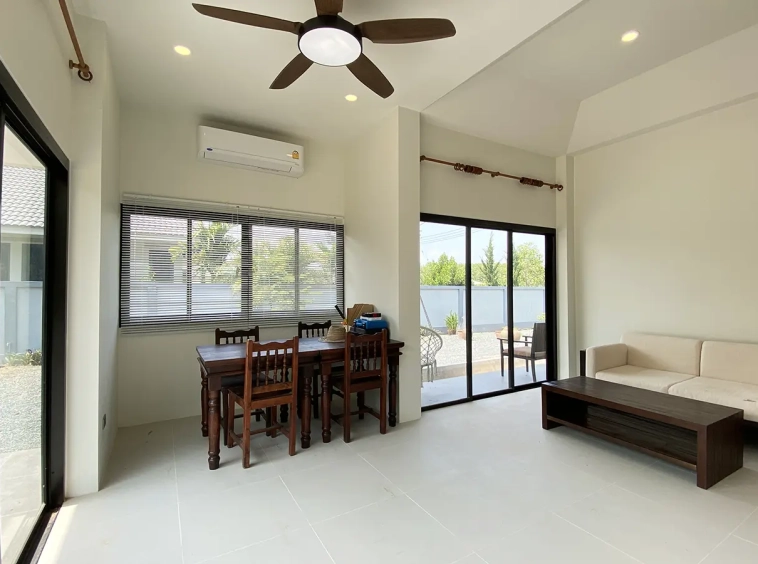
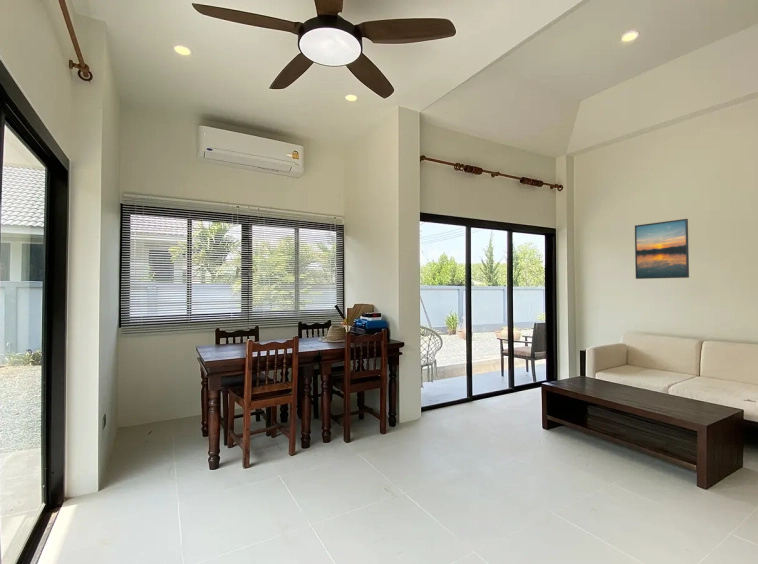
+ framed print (660, 250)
